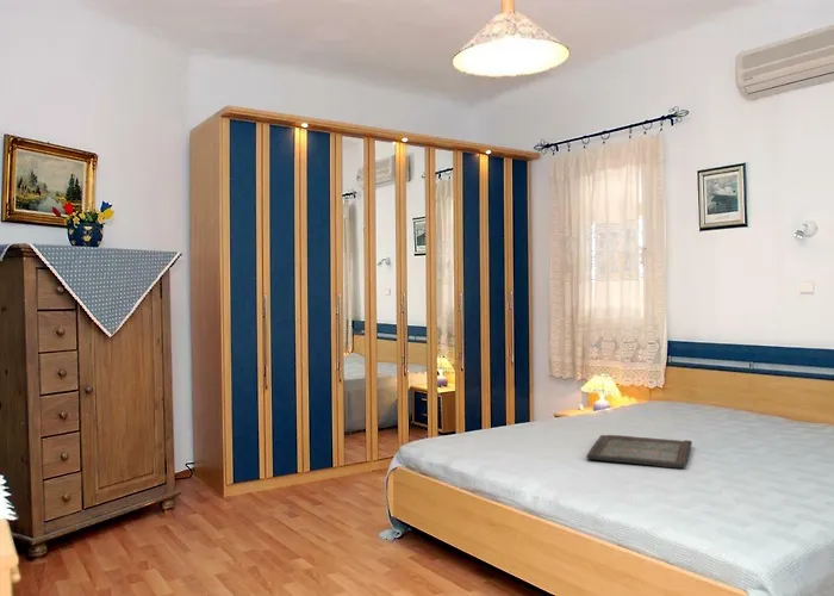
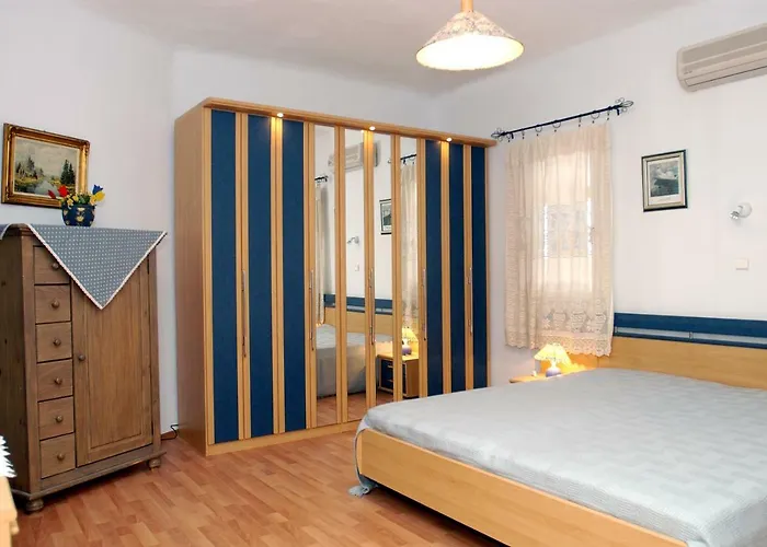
- serving tray (639, 449)
